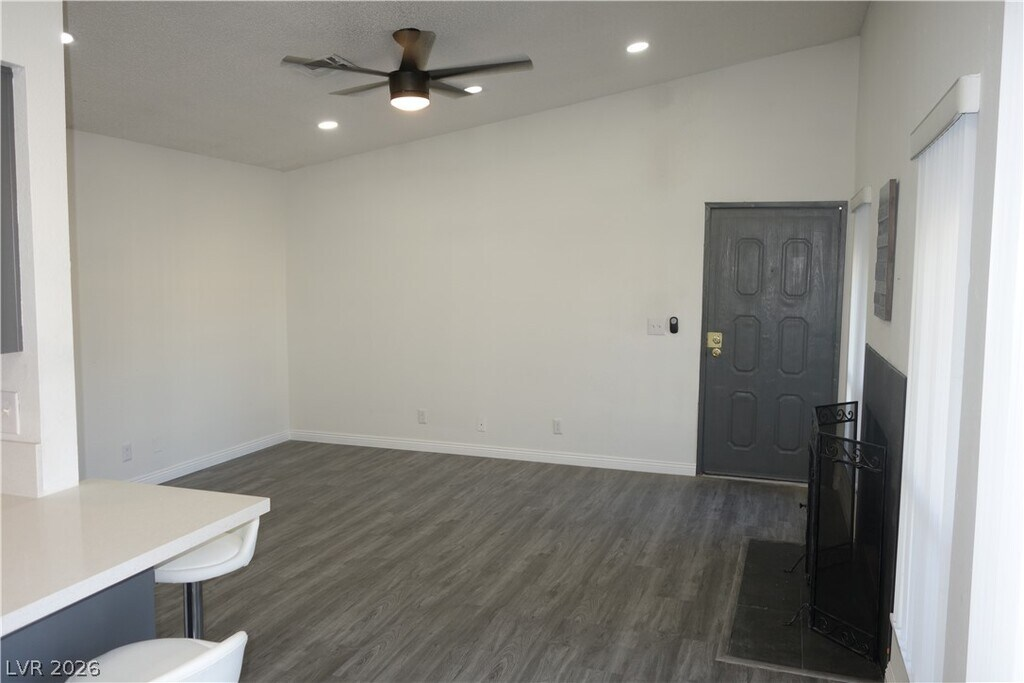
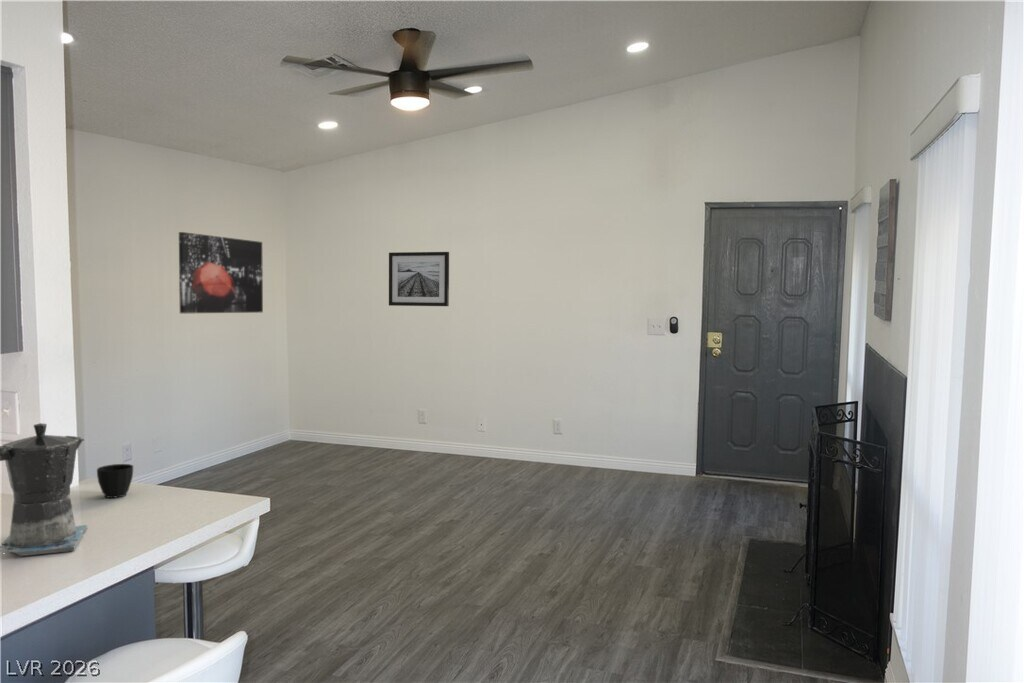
+ wall art (223, 275)
+ coffee maker (41, 483)
+ cup (117, 480)
+ wall art (418, 279)
